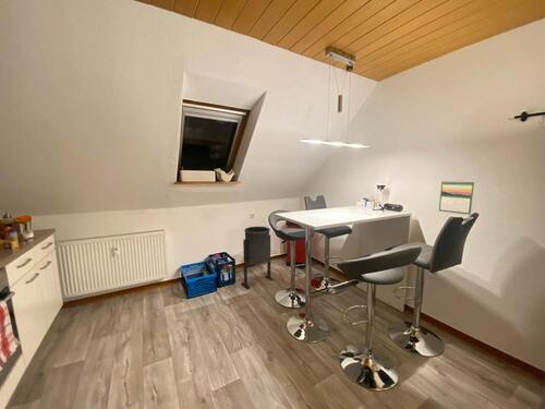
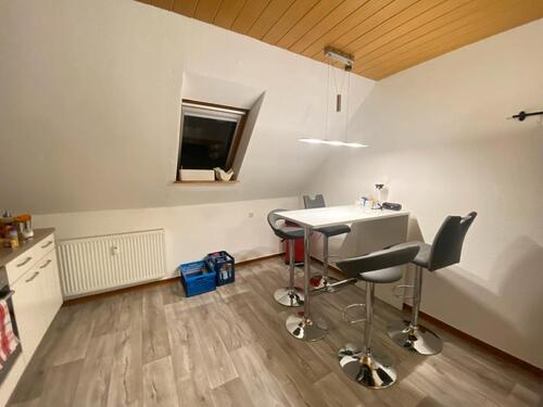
- trash can (257, 255)
- calendar (456, 196)
